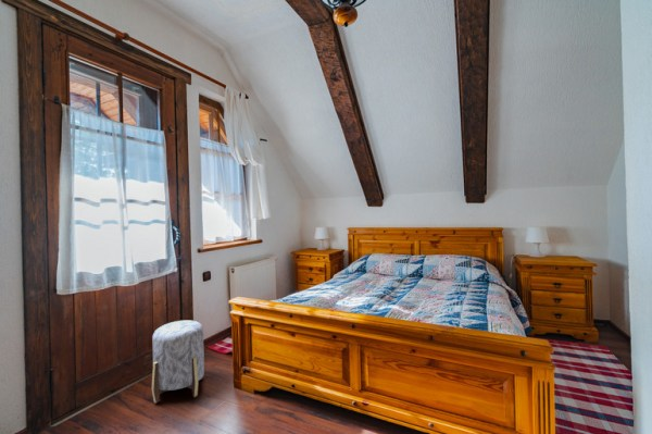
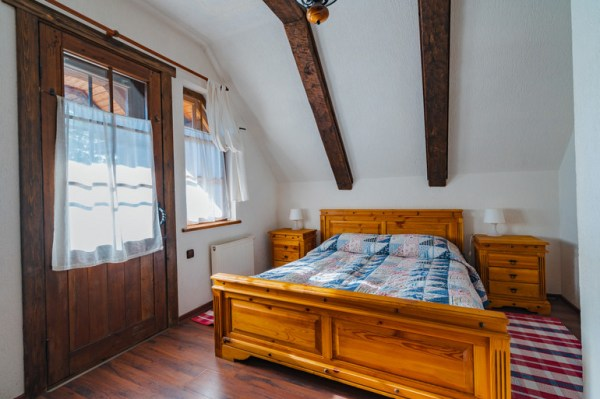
- stool (178, 356)
